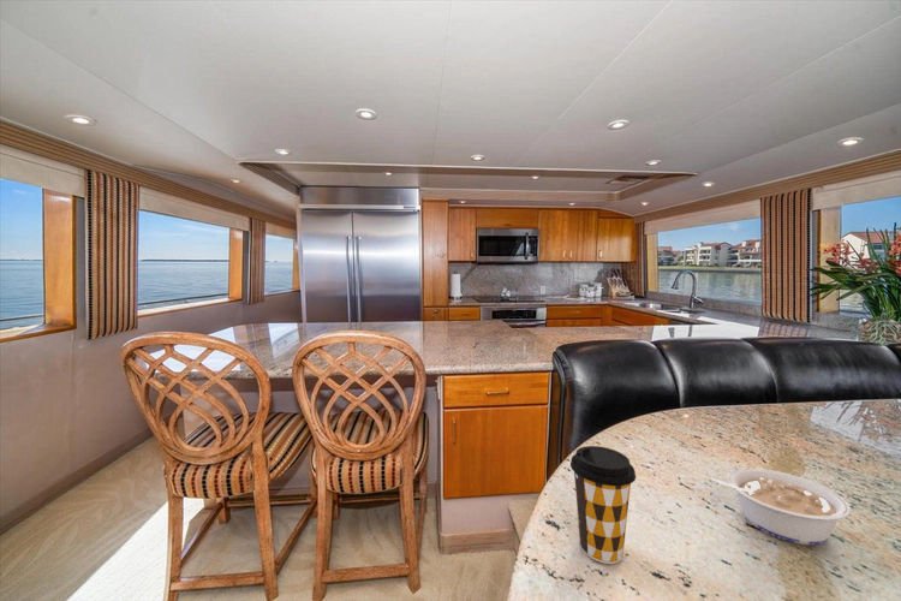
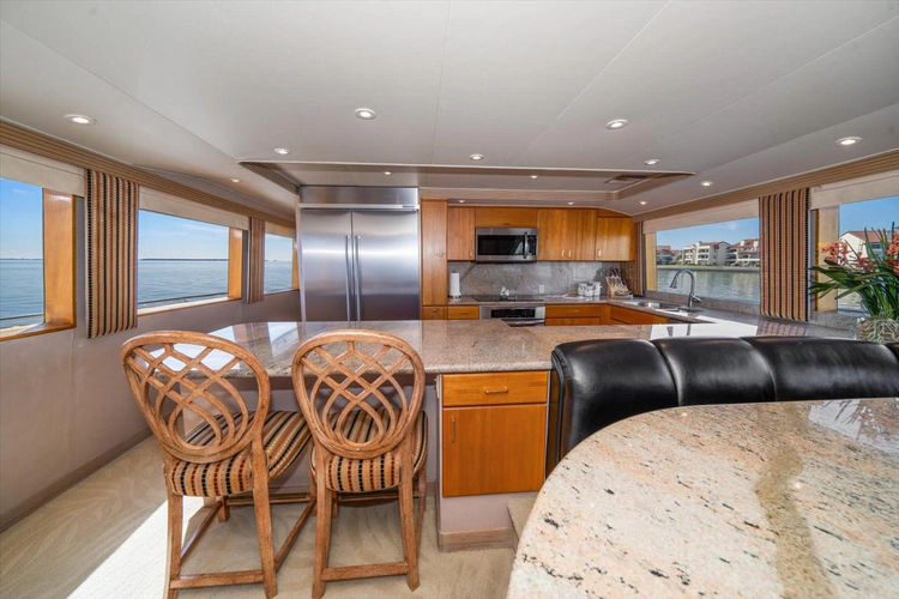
- legume (781, 504)
- coffee cup (601, 502)
